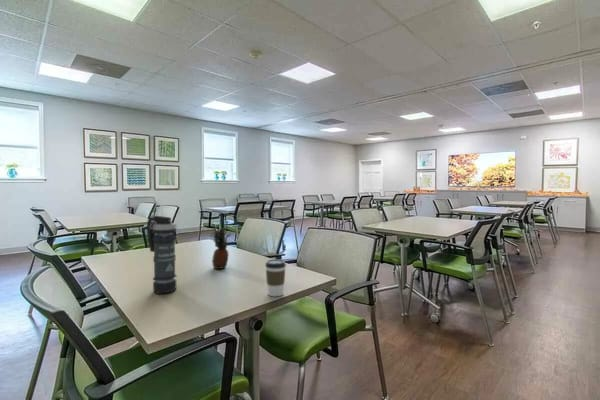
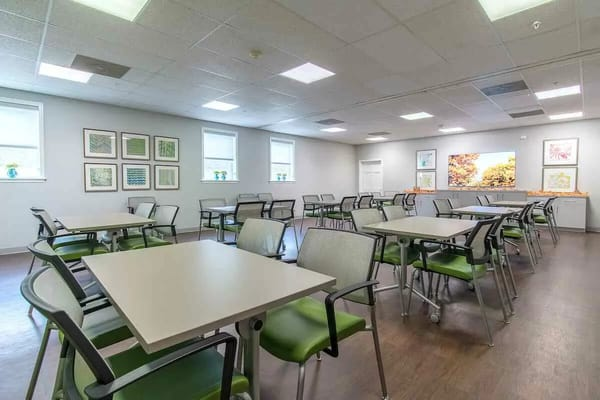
- smoke grenade (161, 253)
- coffee cup (275, 277)
- fruit (218, 247)
